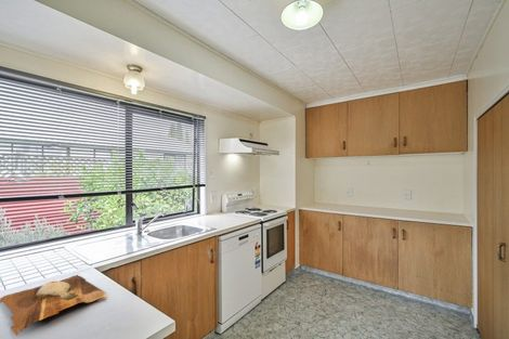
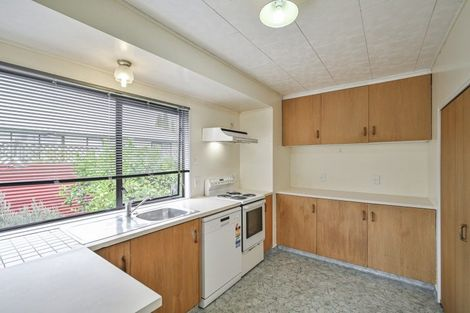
- cutting board (53, 292)
